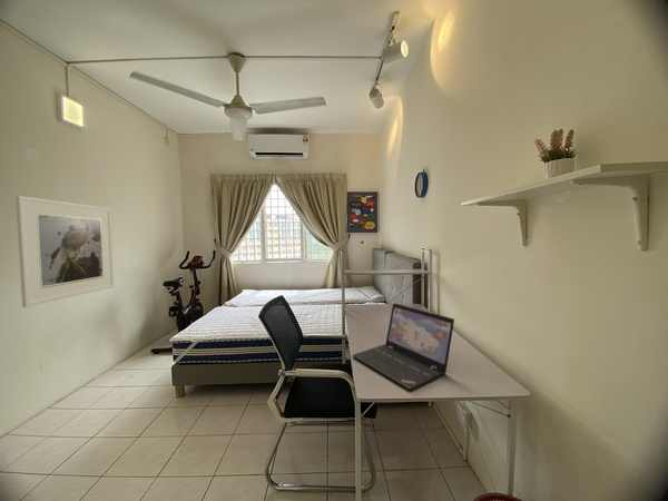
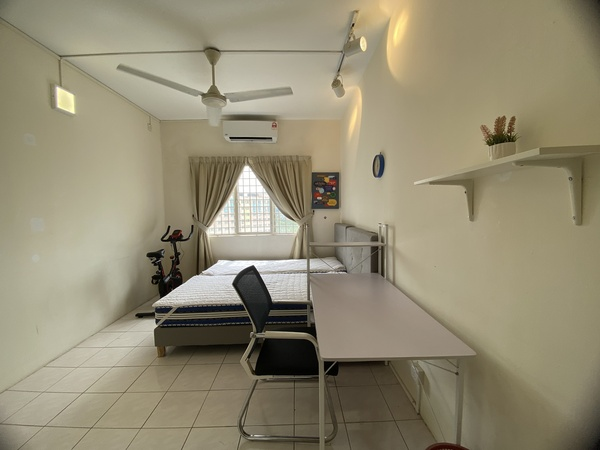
- laptop (400, 338)
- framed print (73, 249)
